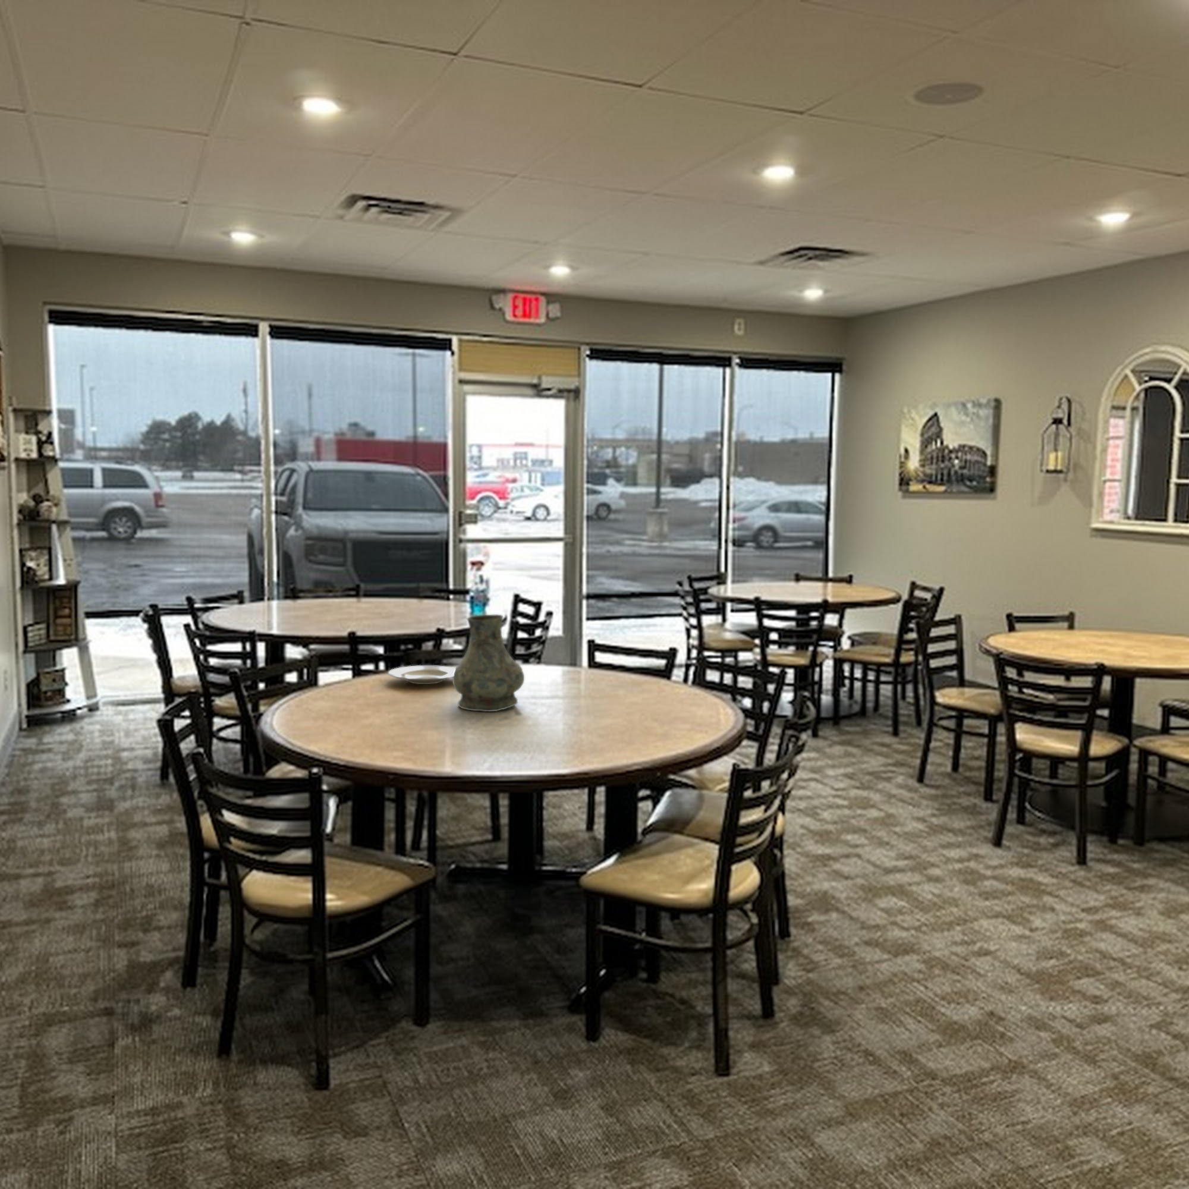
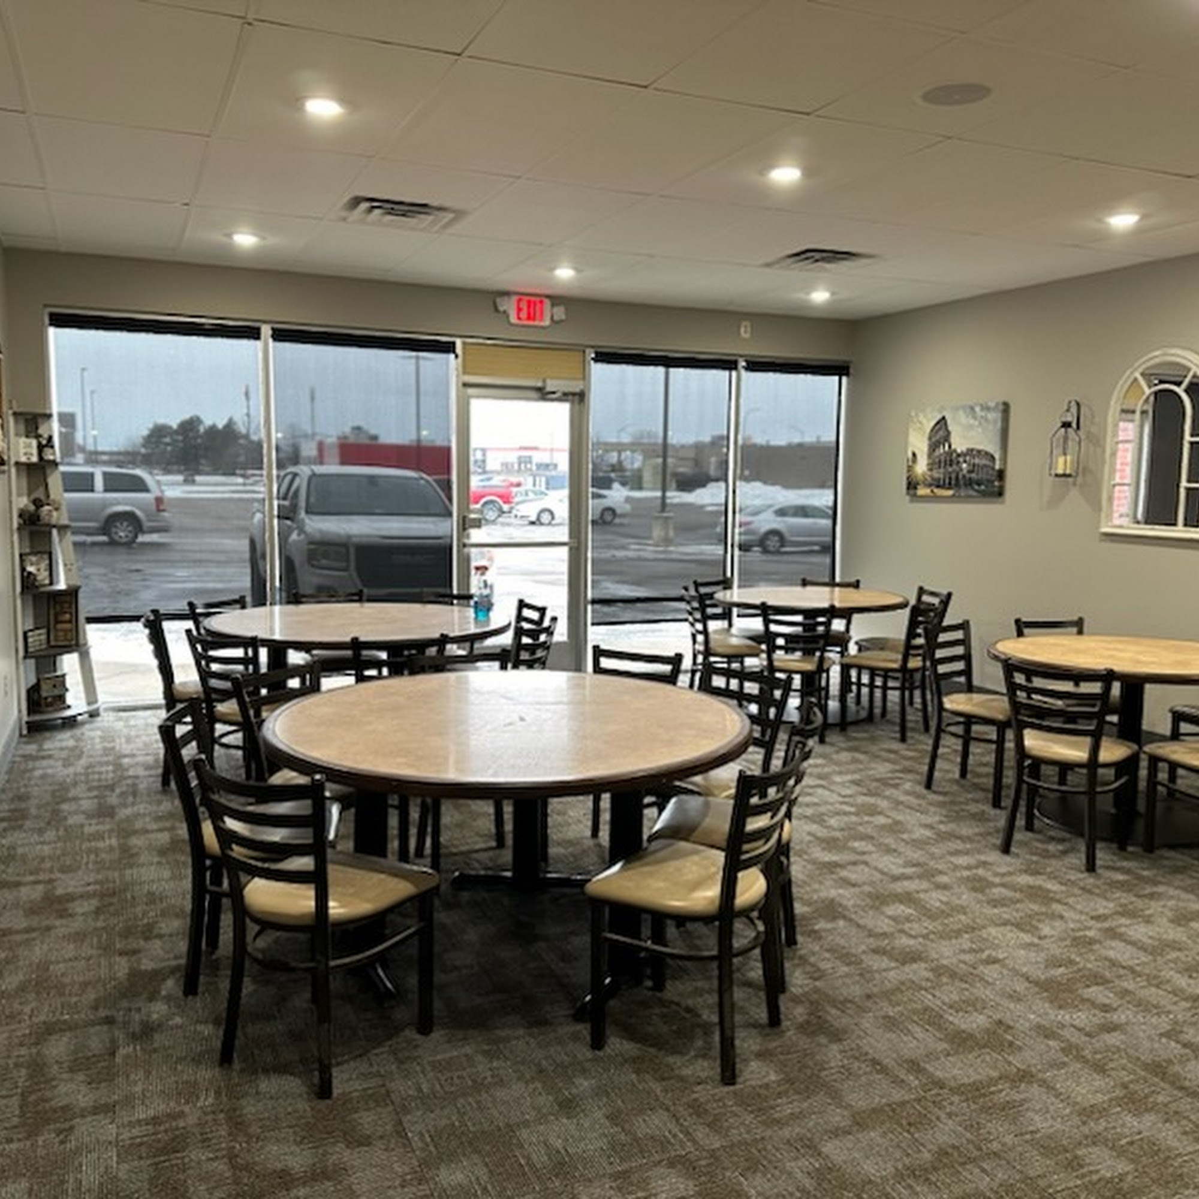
- plate (425, 676)
- vase (489, 661)
